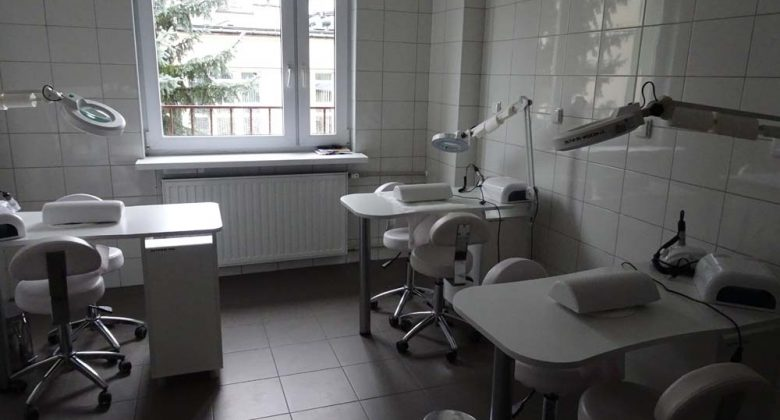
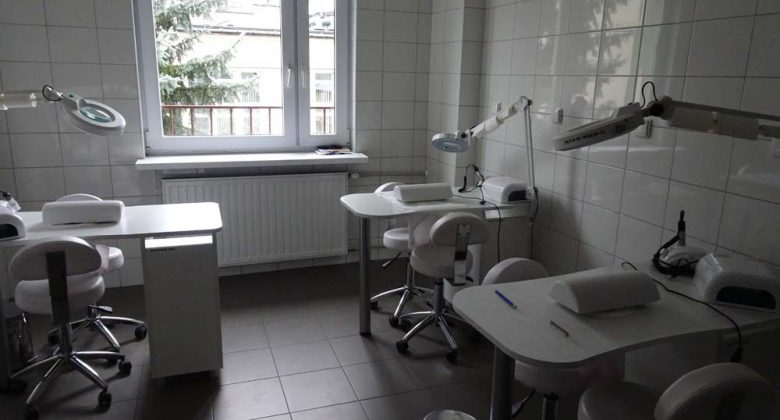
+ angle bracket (559, 328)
+ pen (505, 298)
